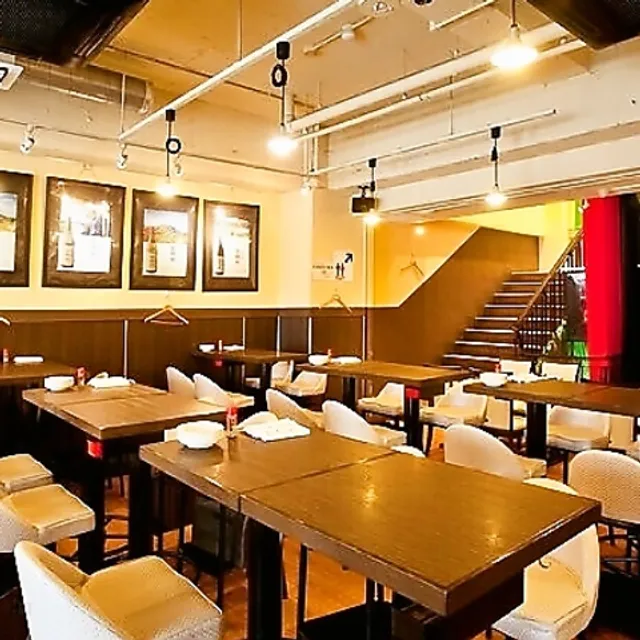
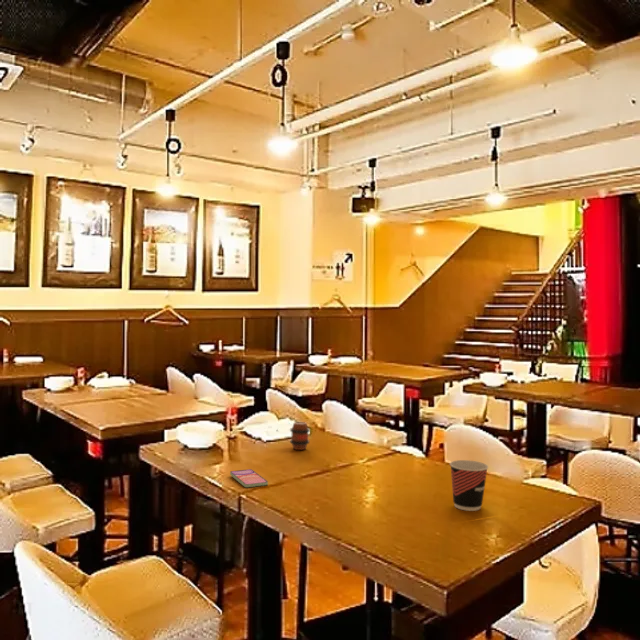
+ smartphone (248, 477)
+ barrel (299, 435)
+ cup (468, 485)
